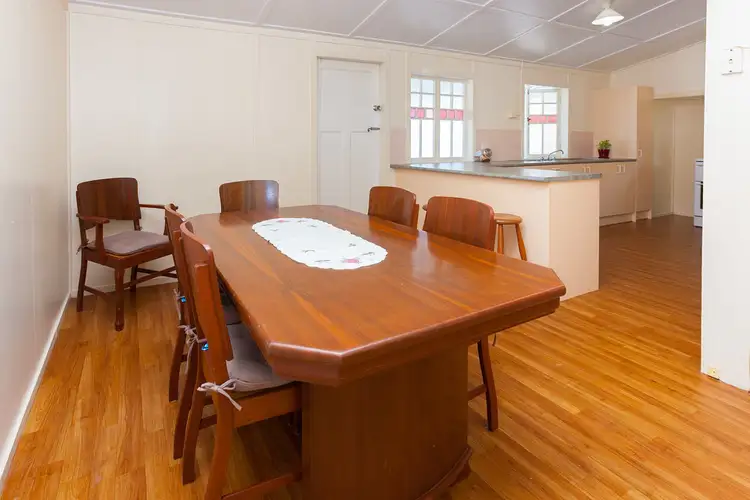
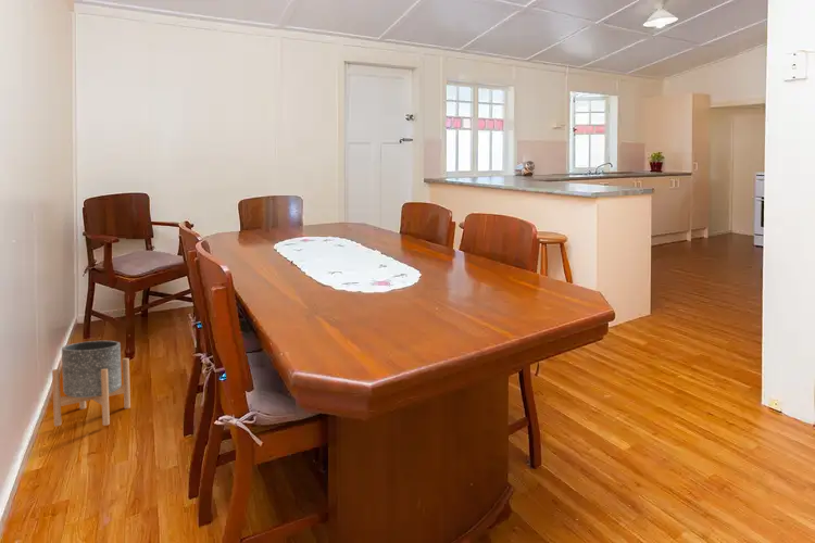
+ planter (92, 381)
